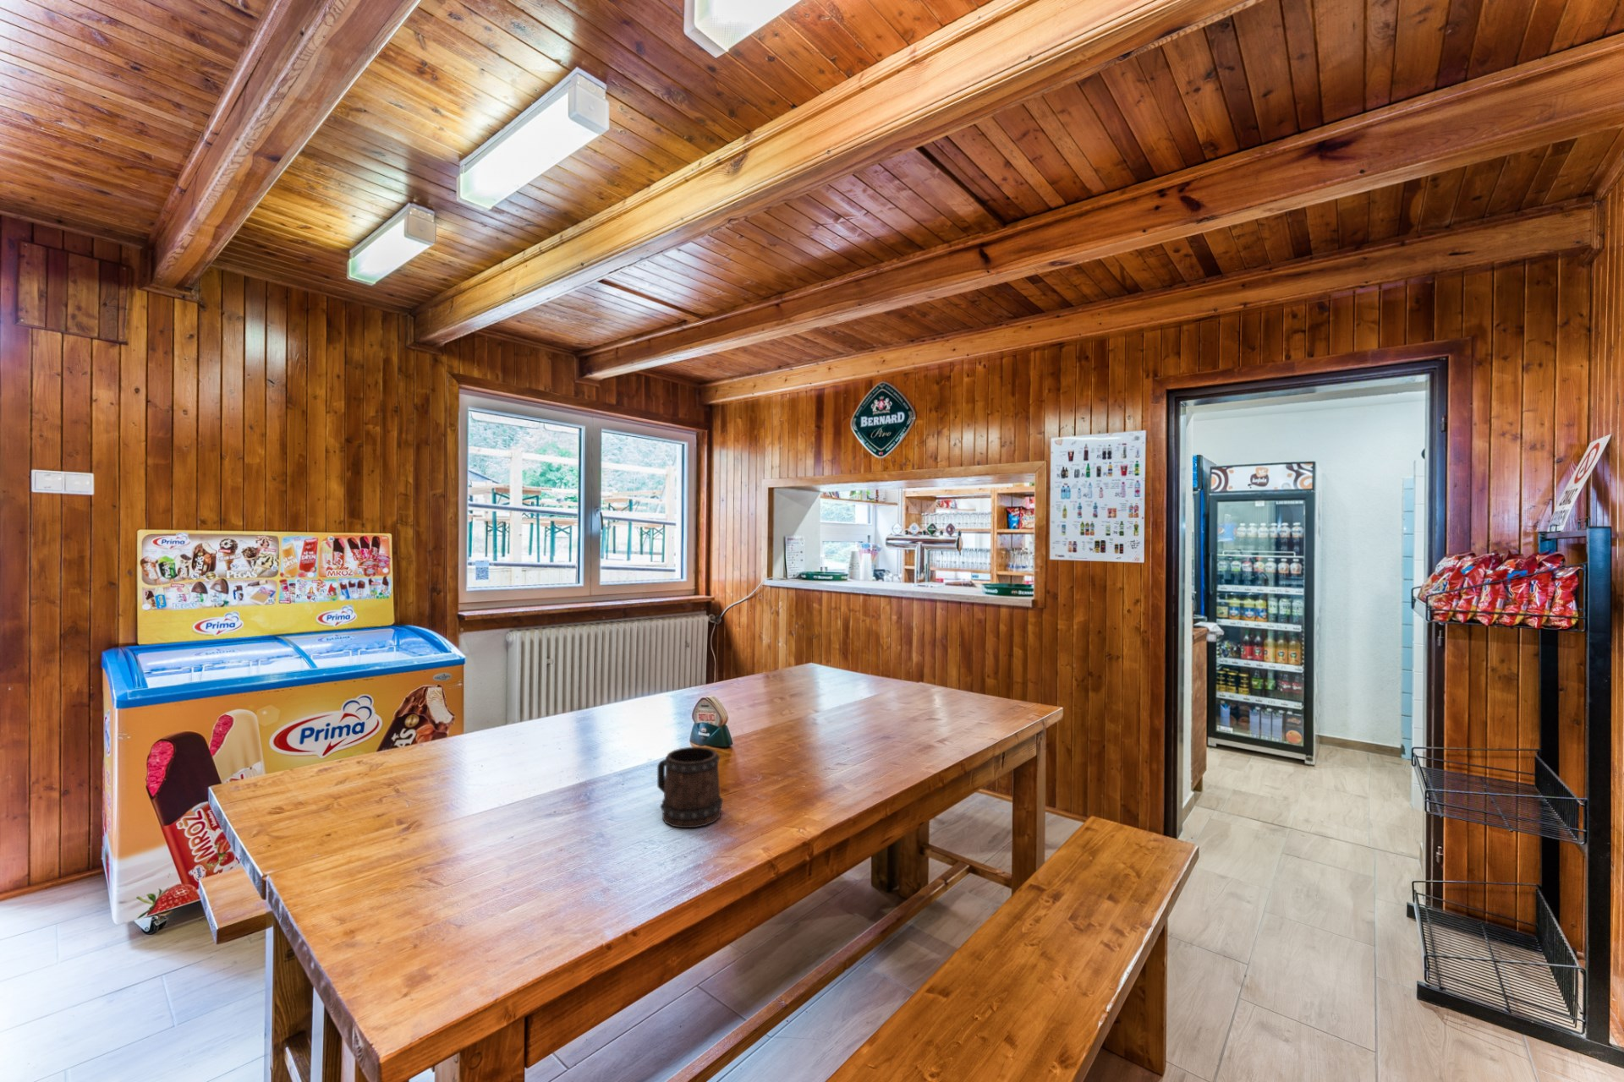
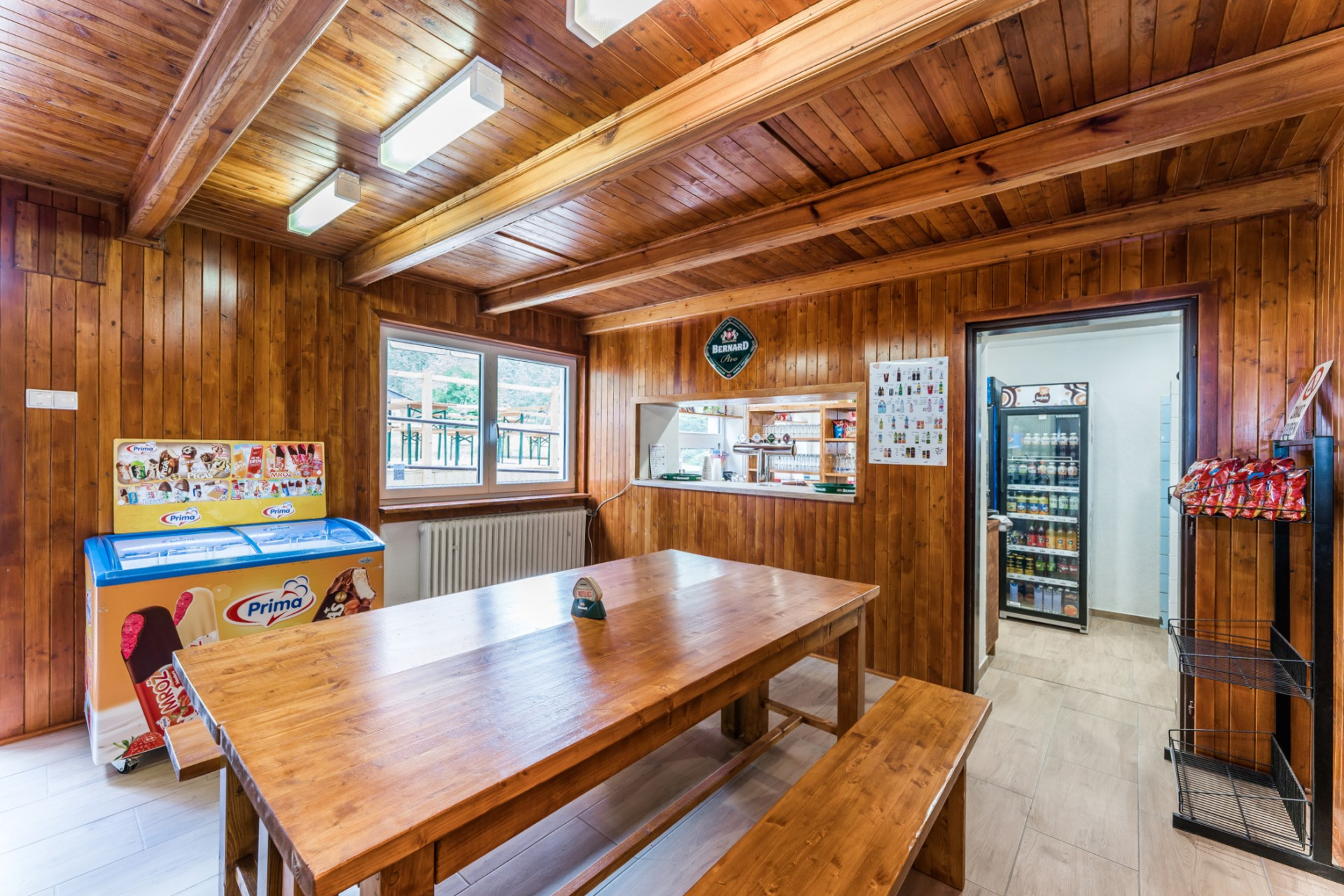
- beer mug (689, 785)
